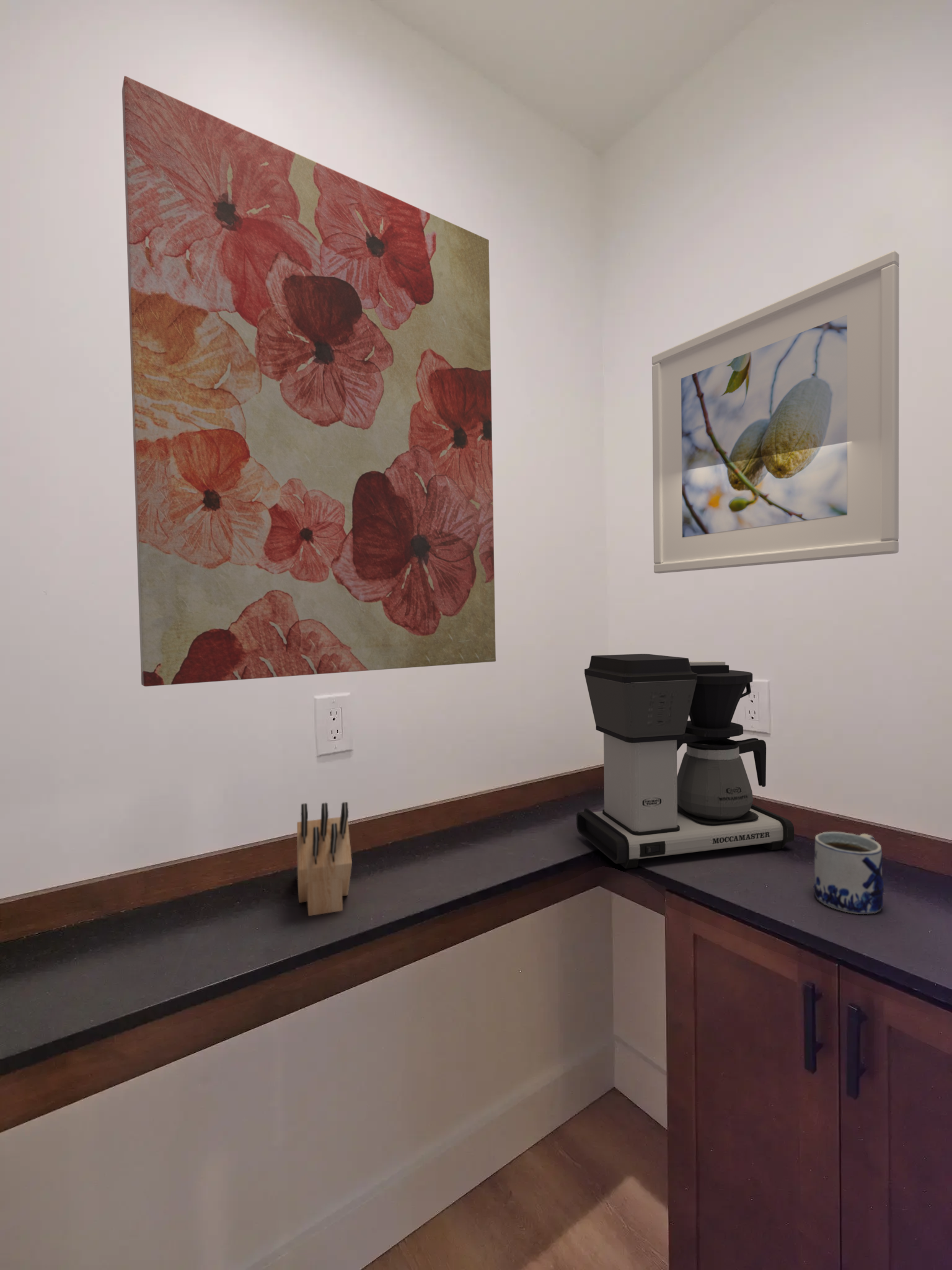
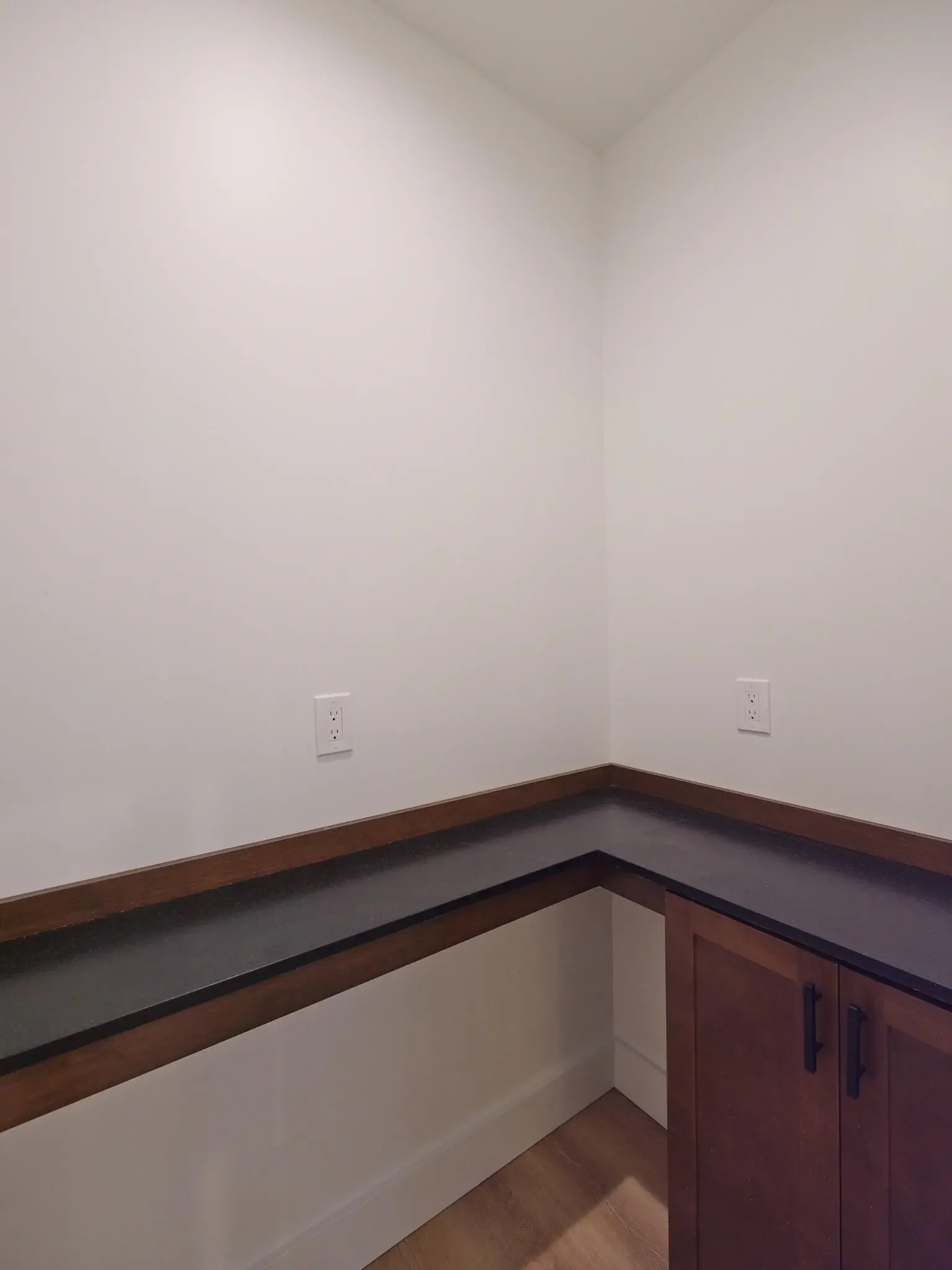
- coffee maker (680, 747)
- knife block (322, 843)
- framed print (756, 439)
- wall art (343, 427)
- mug (850, 868)
